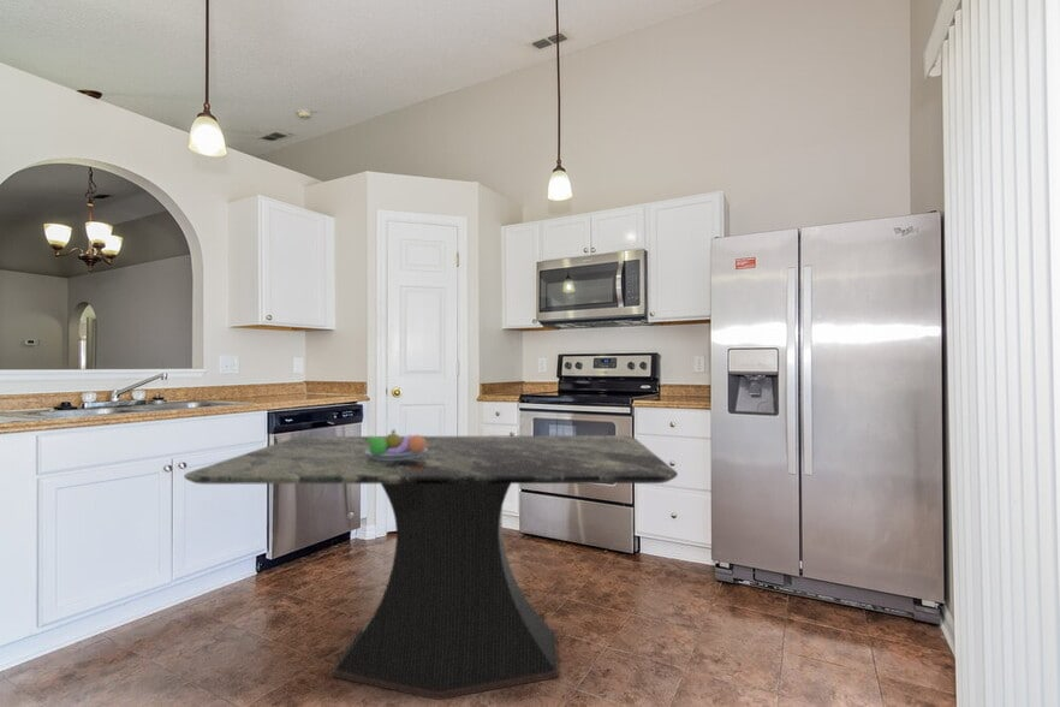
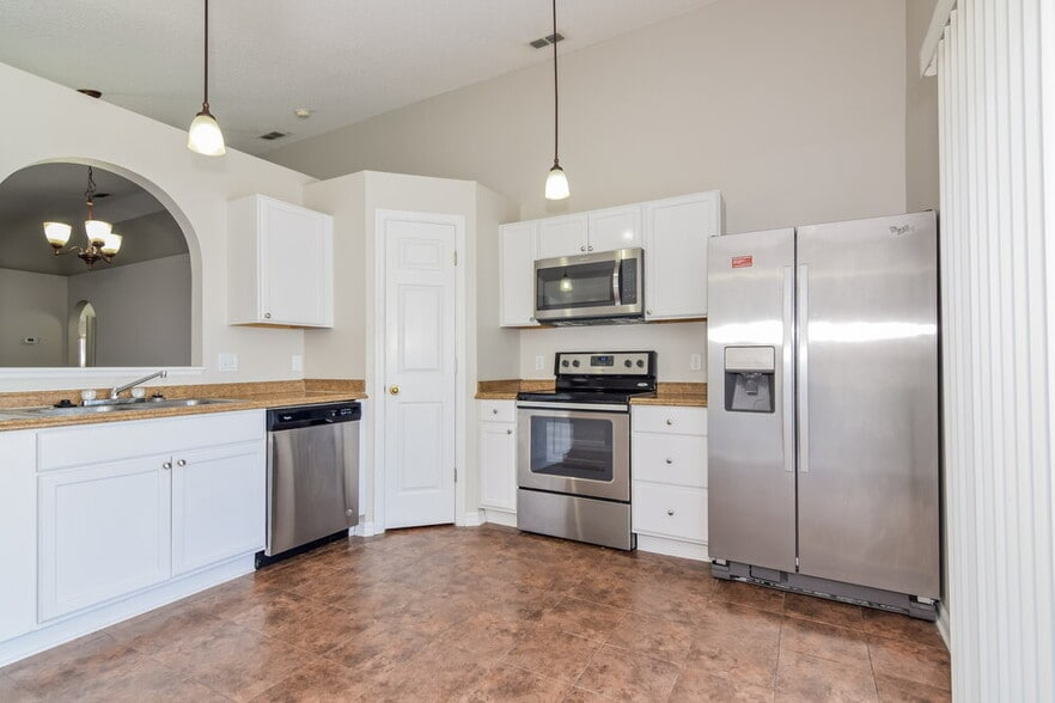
- dining table (449, 553)
- fruit bowl (394, 442)
